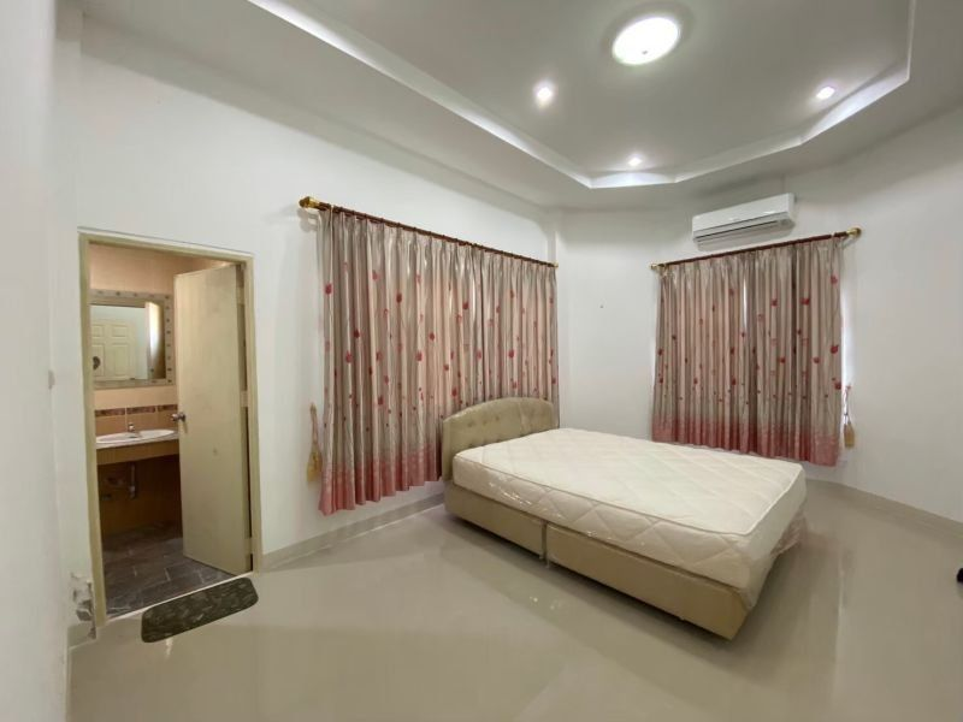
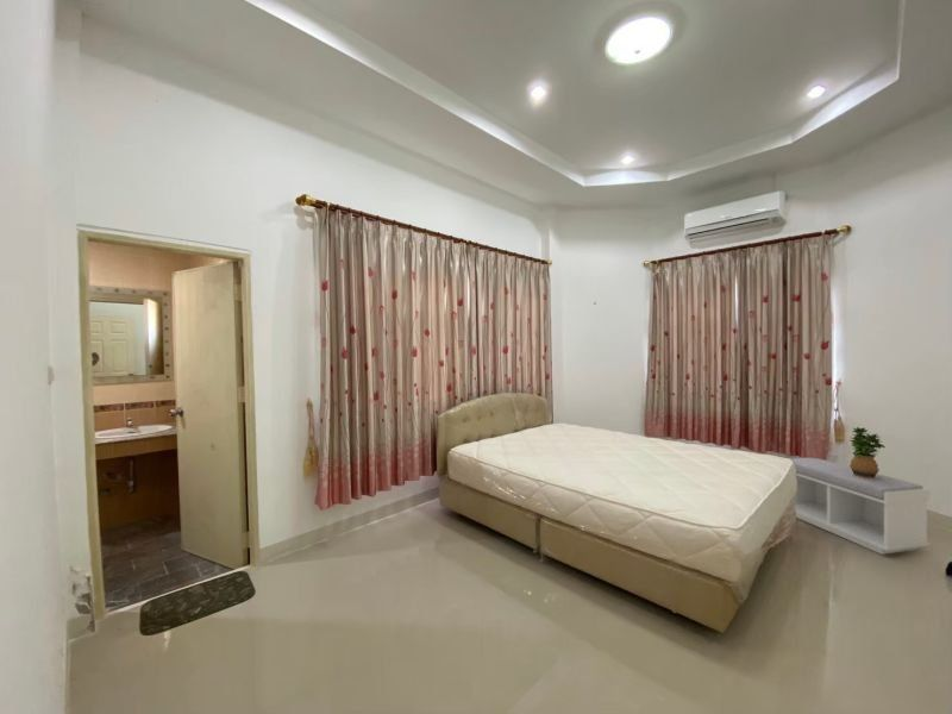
+ bench (845, 500)
+ potted plant (865, 452)
